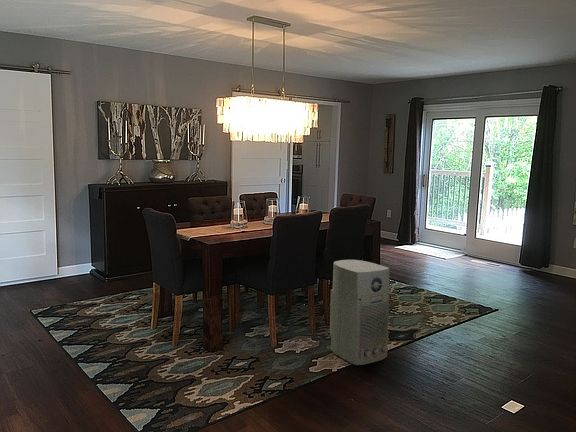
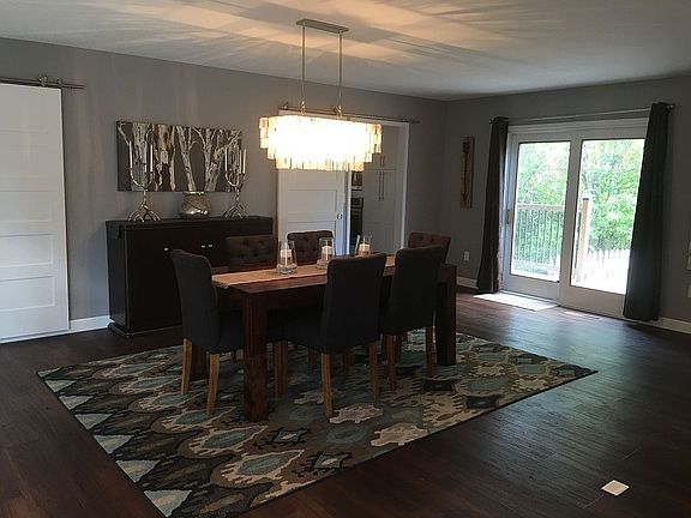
- air purifier (357, 309)
